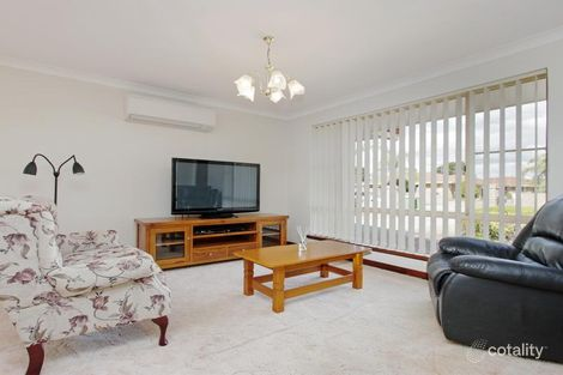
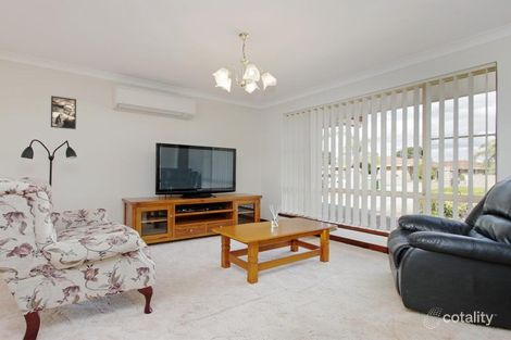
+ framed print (63, 112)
